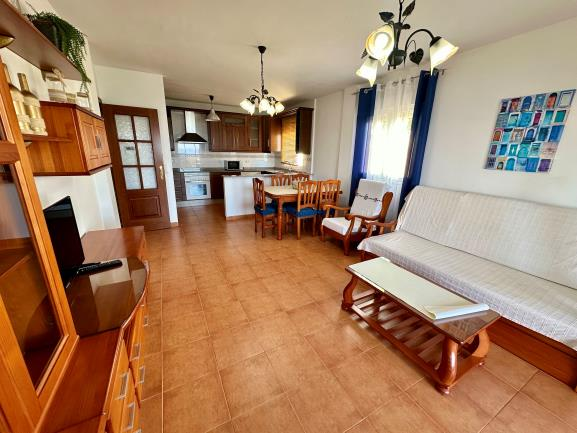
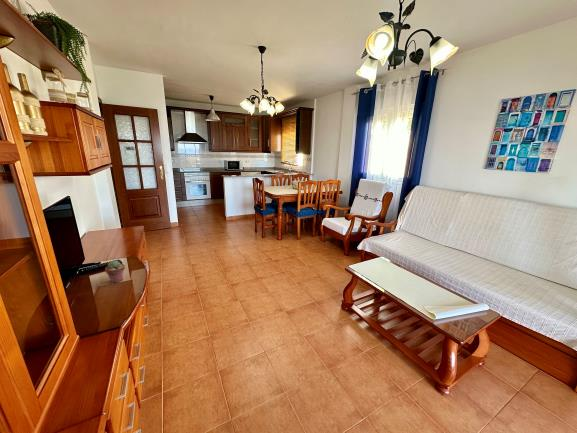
+ potted succulent (115, 270)
